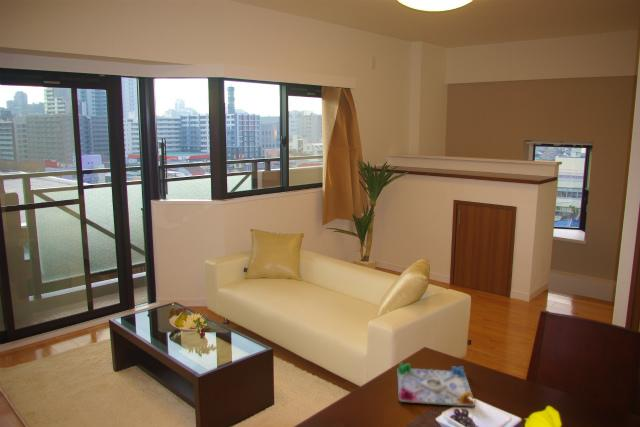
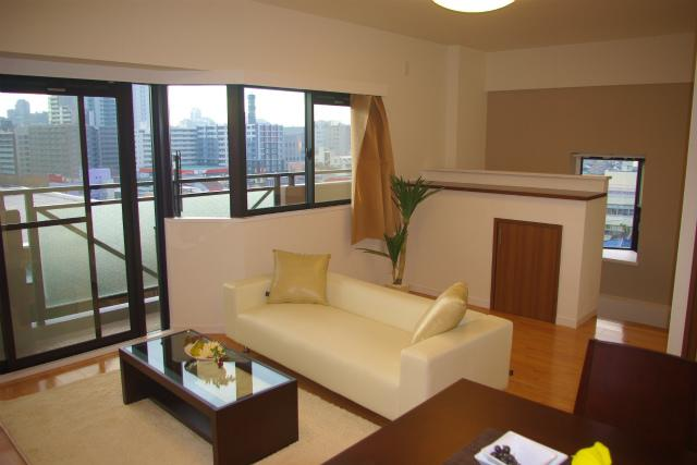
- board game (433, 382)
